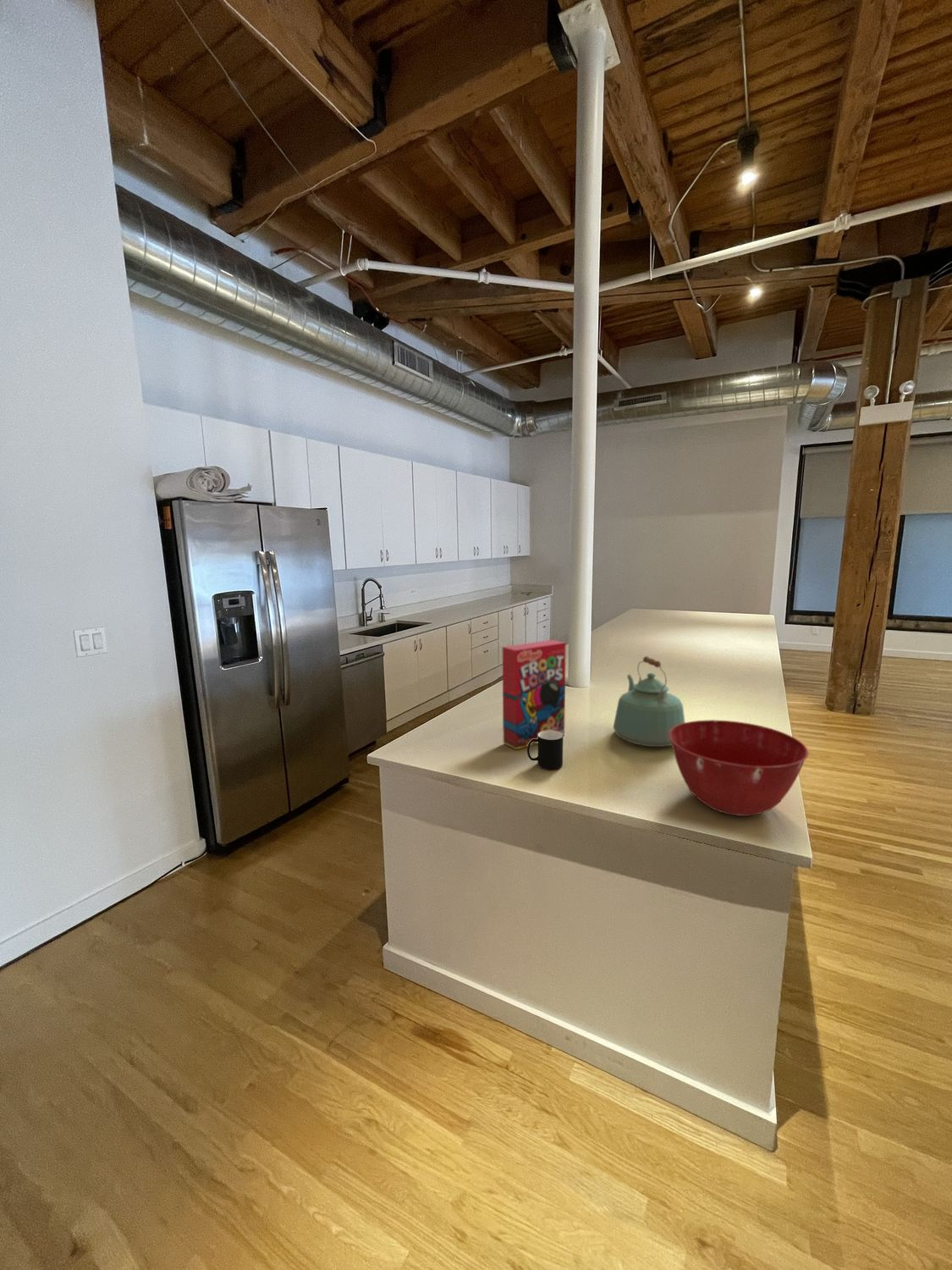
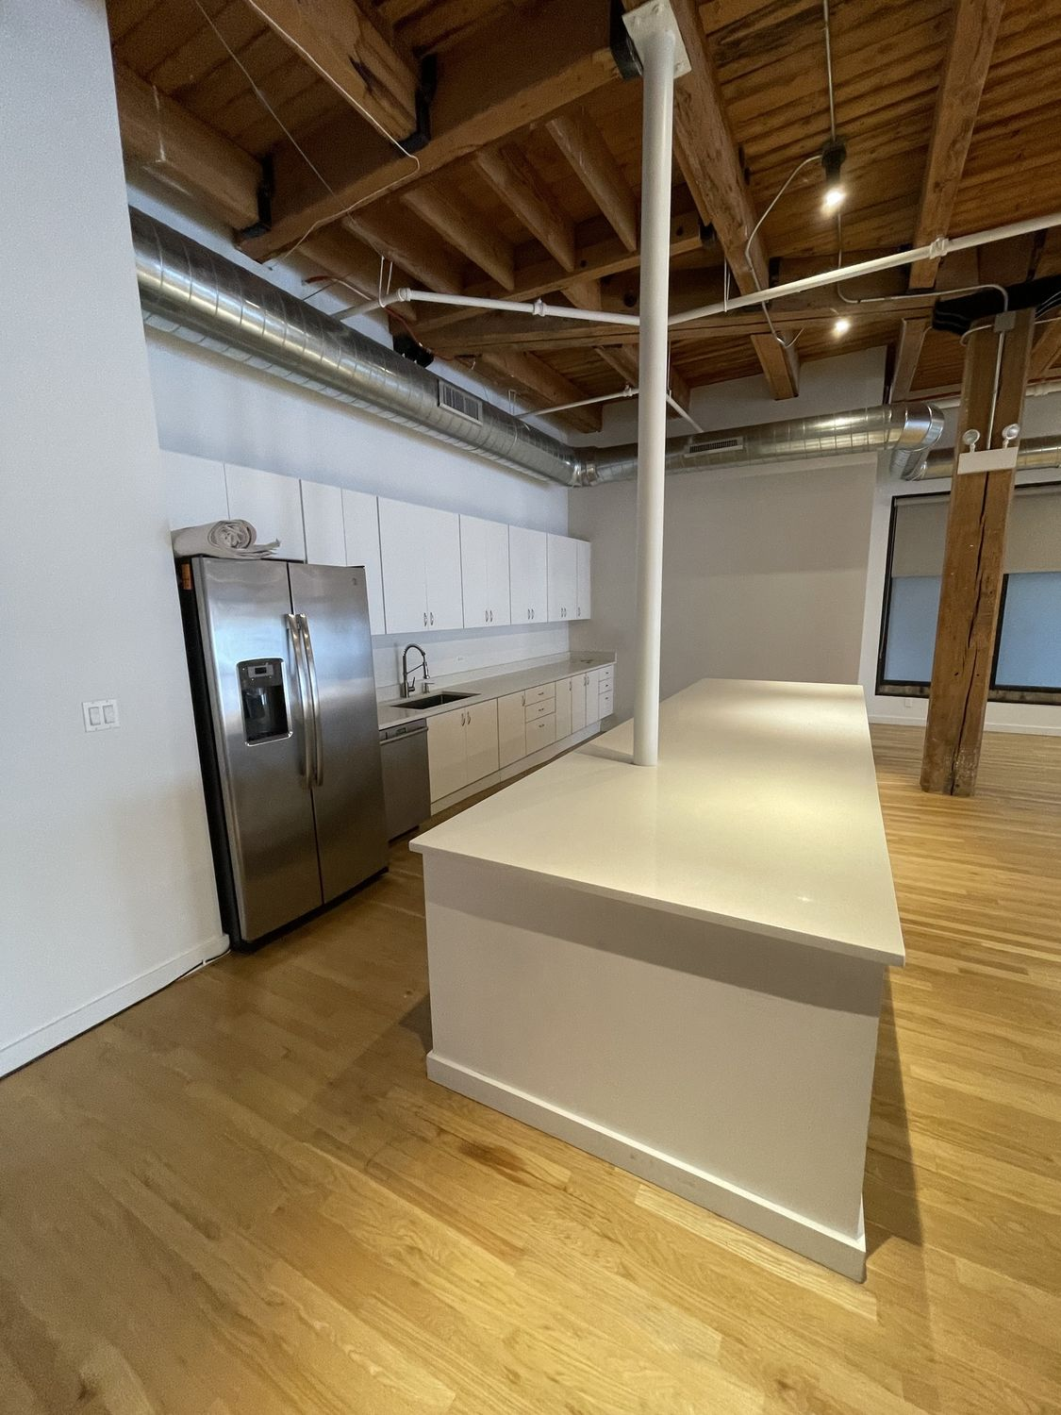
- cup (544, 750)
- kettle (647, 696)
- cereal box (534, 693)
- mixing bowl (732, 770)
